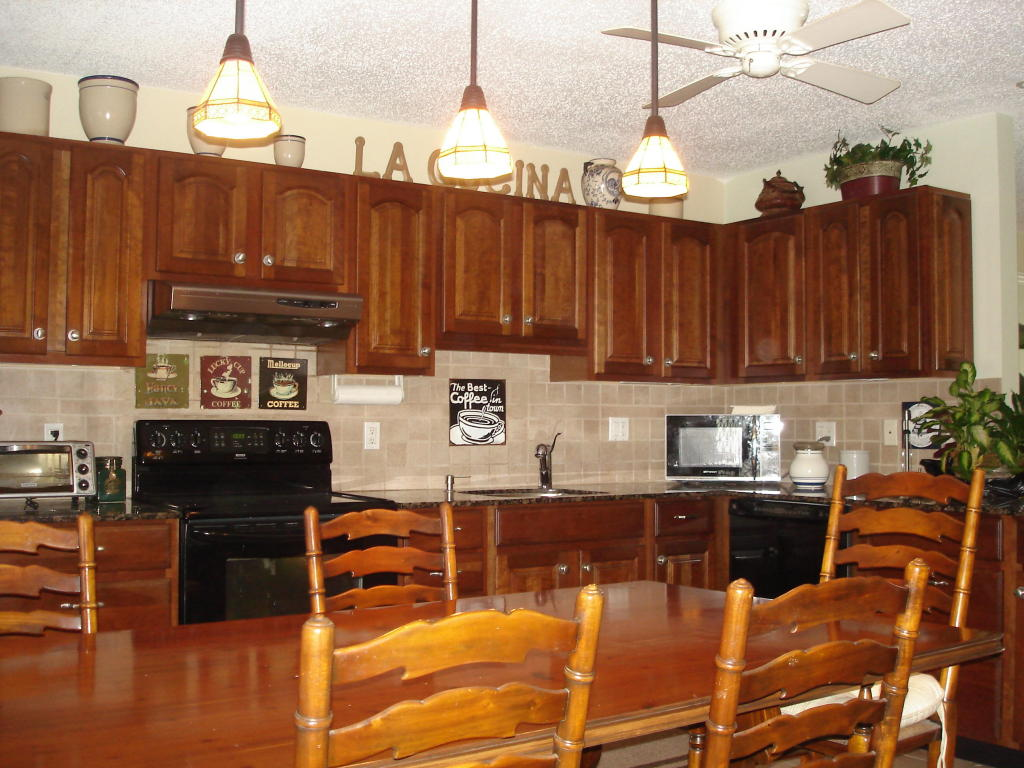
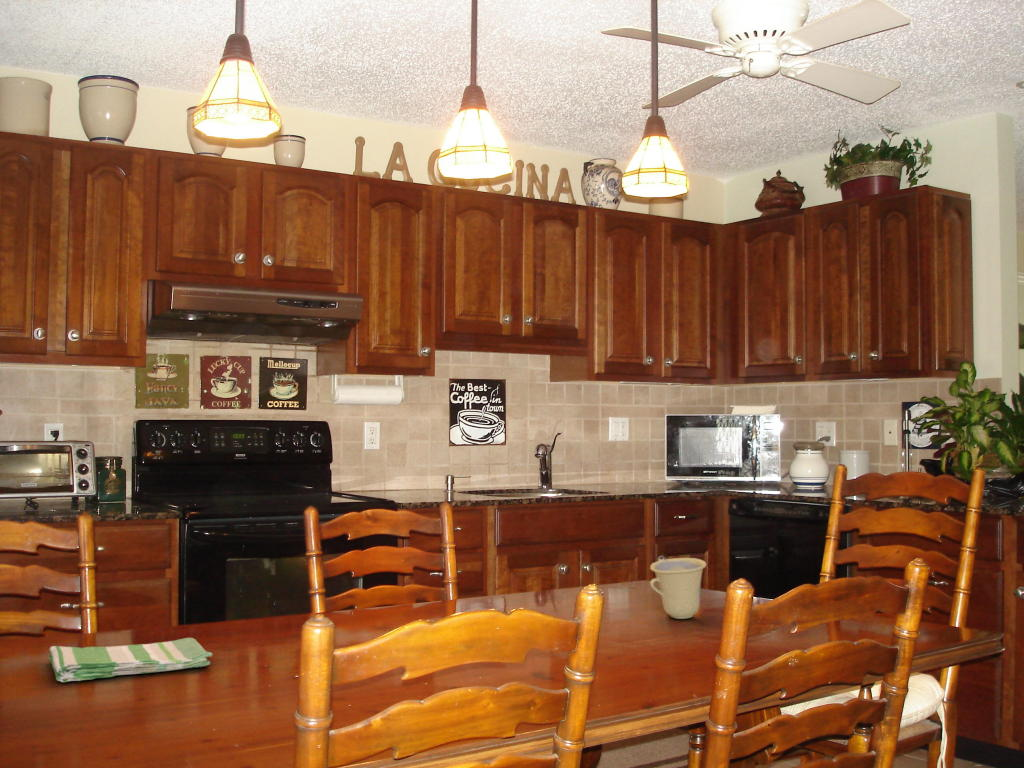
+ cup (678, 589)
+ dish towel (129, 655)
